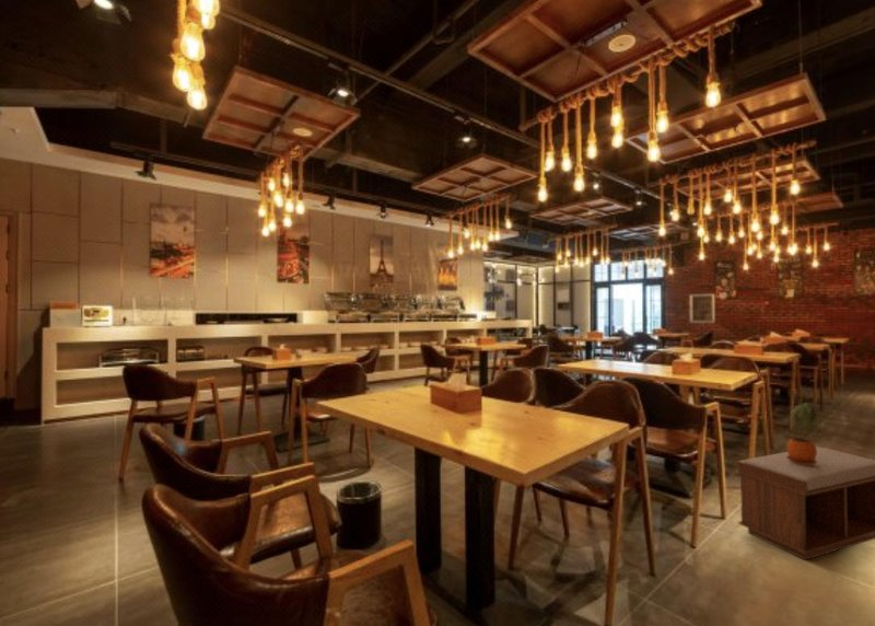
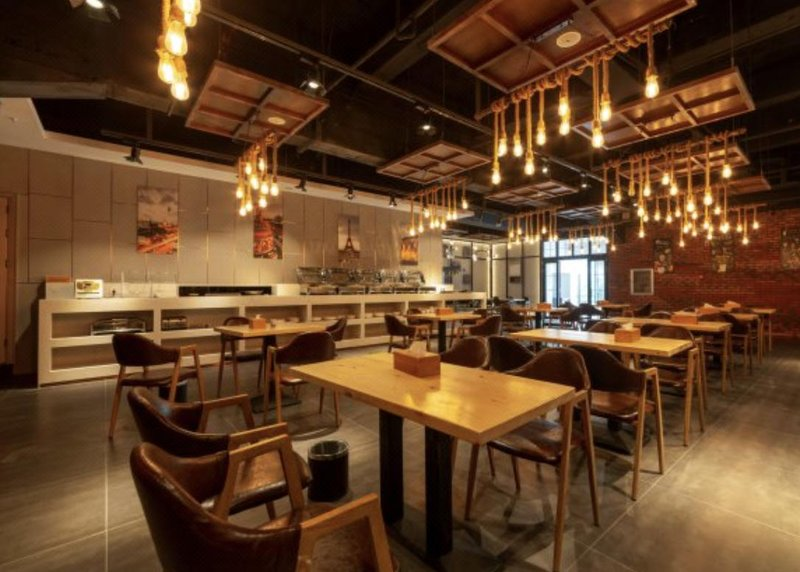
- potted plant (804, 432)
- bench (812, 497)
